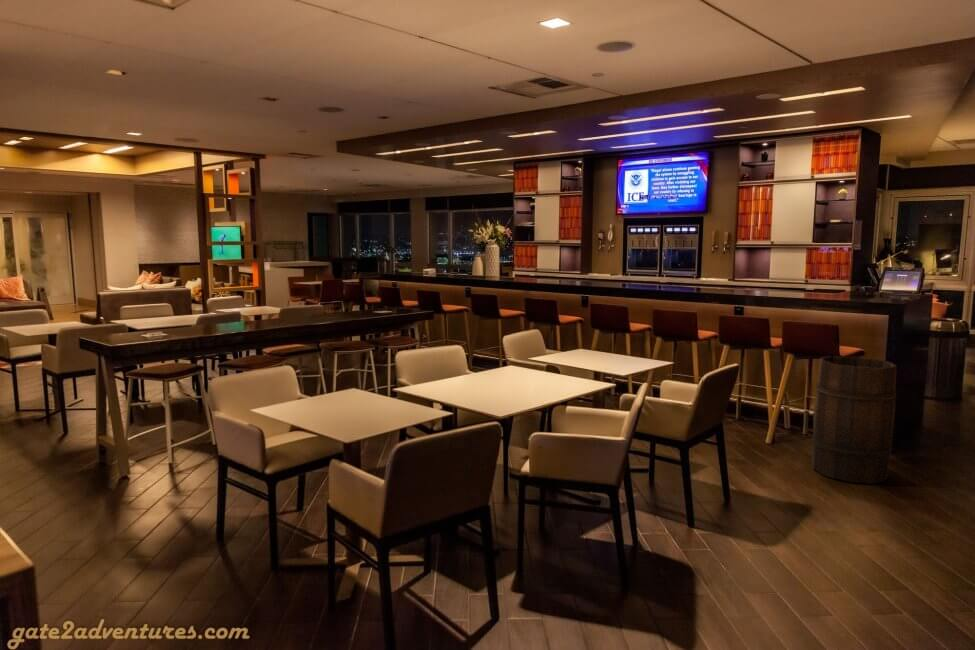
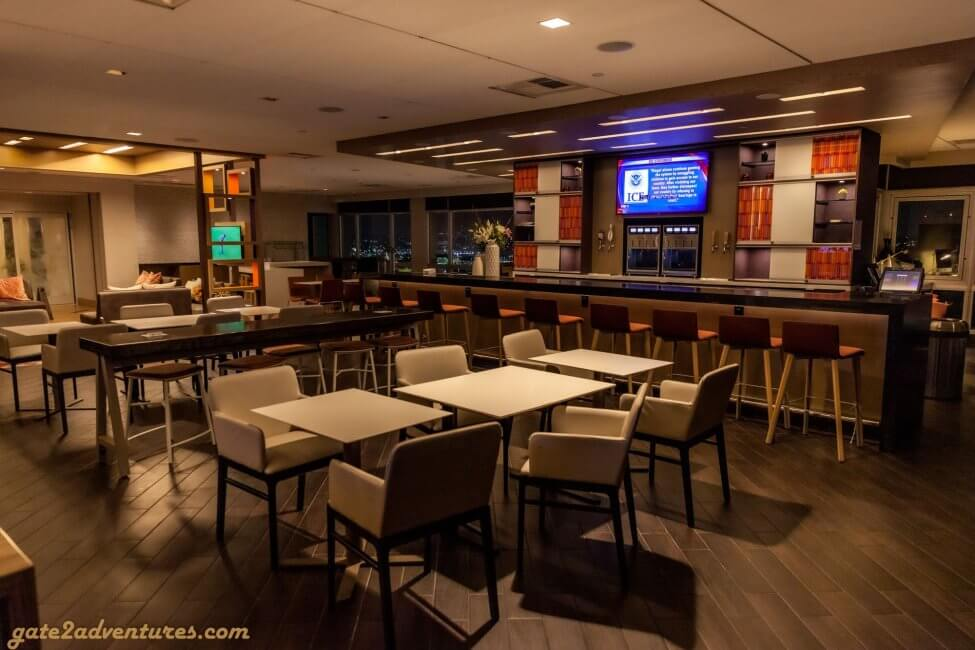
- wooden barrel (852, 417)
